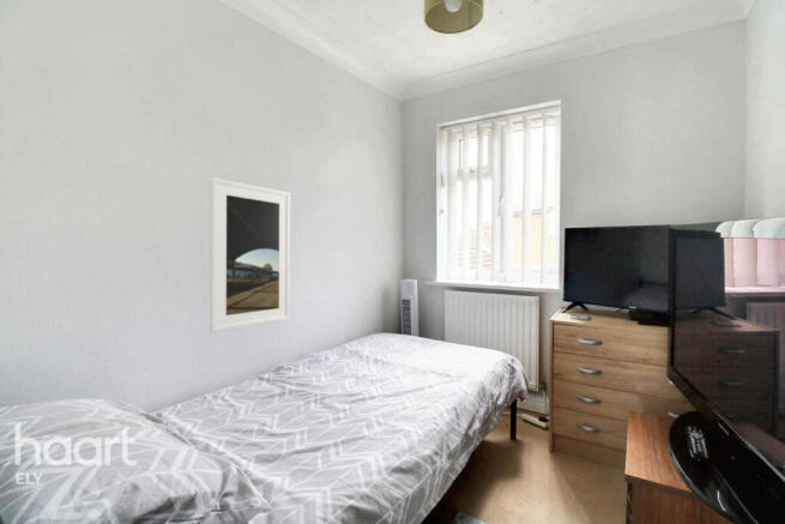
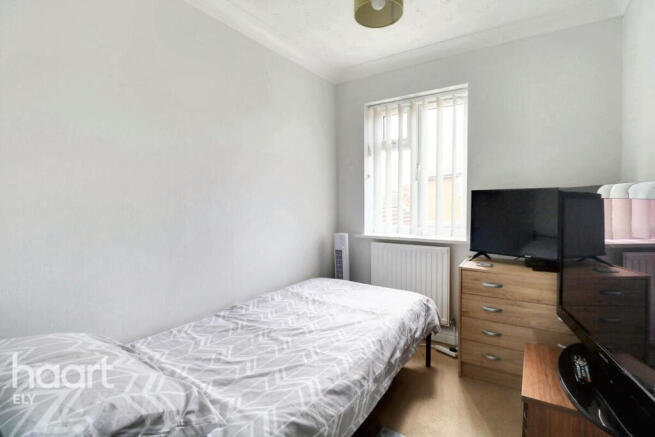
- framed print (253, 255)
